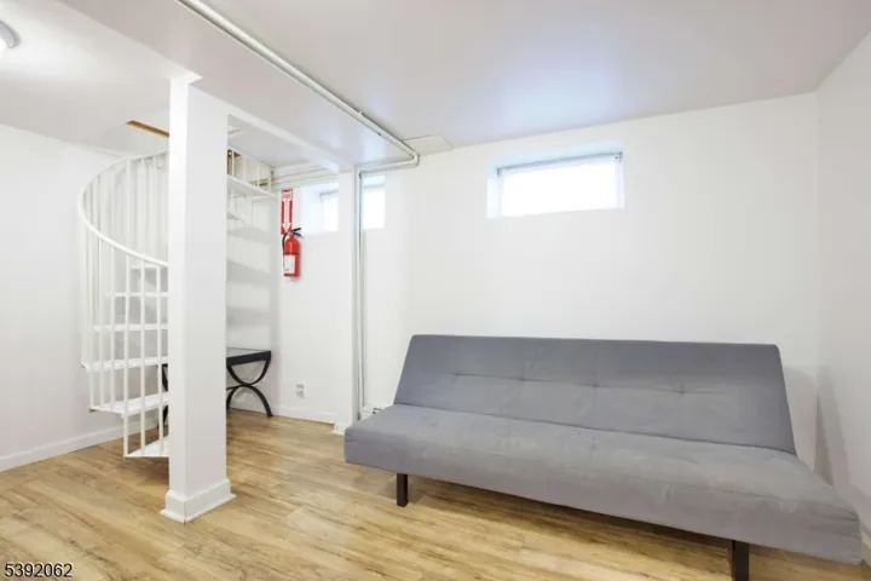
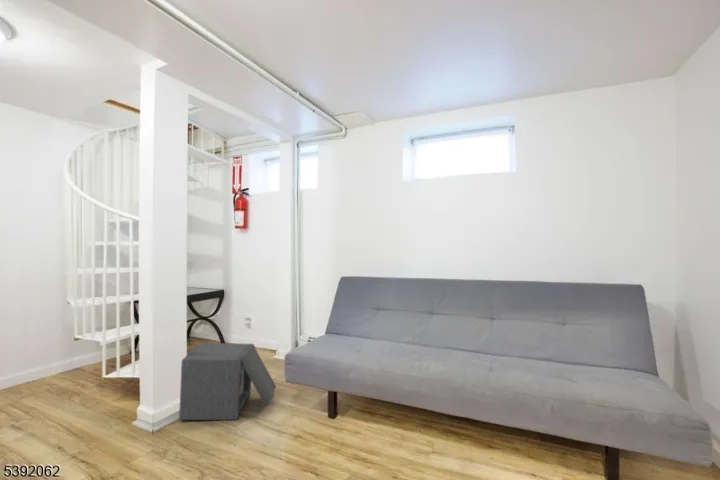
+ ottoman (232, 377)
